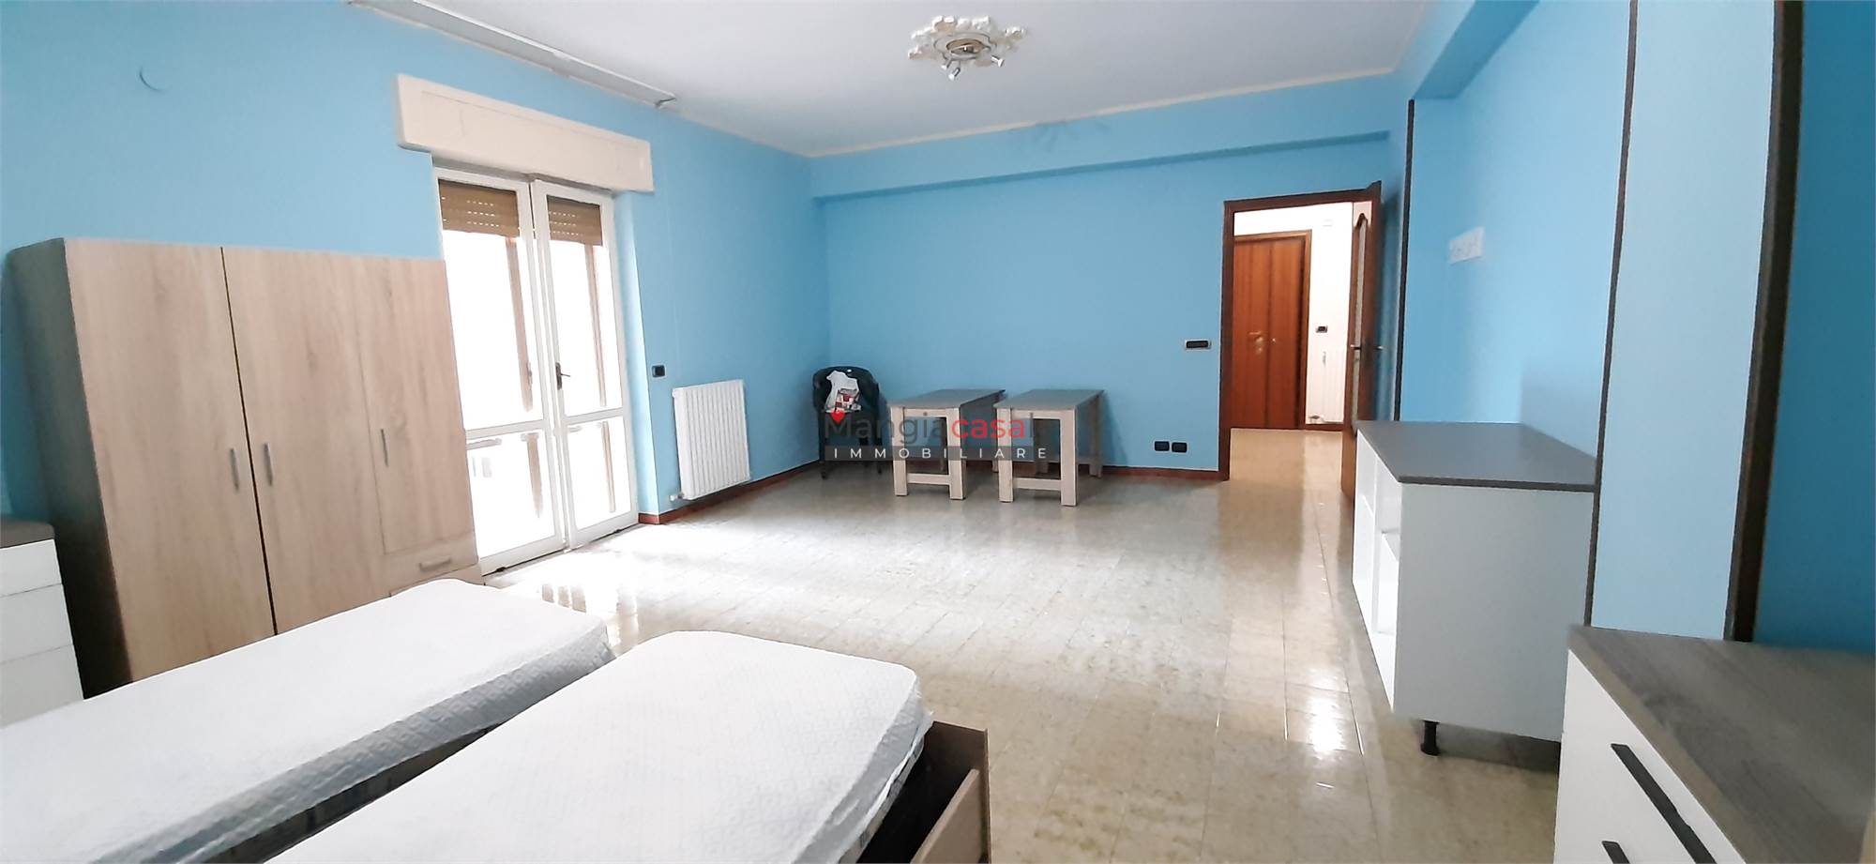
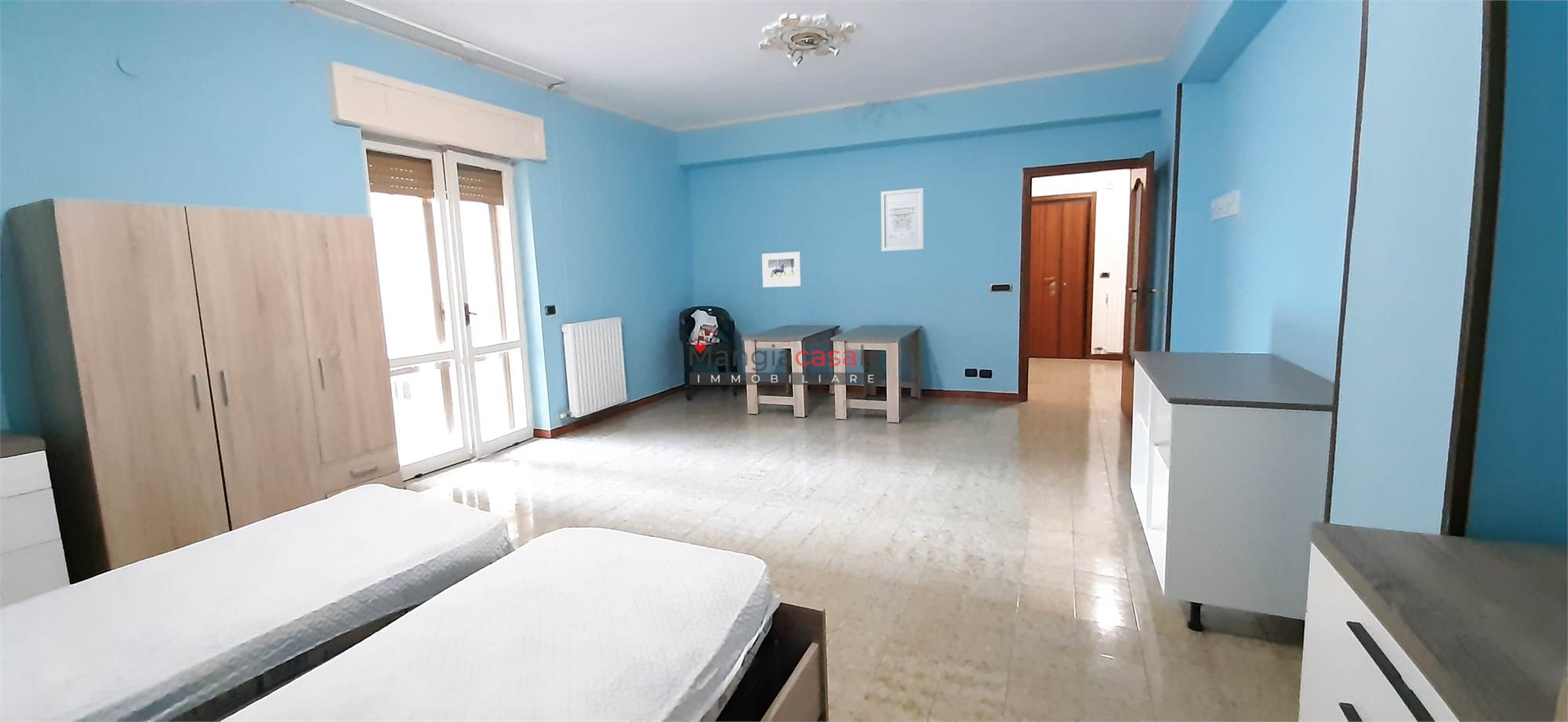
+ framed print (781, 270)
+ wall art (902, 220)
